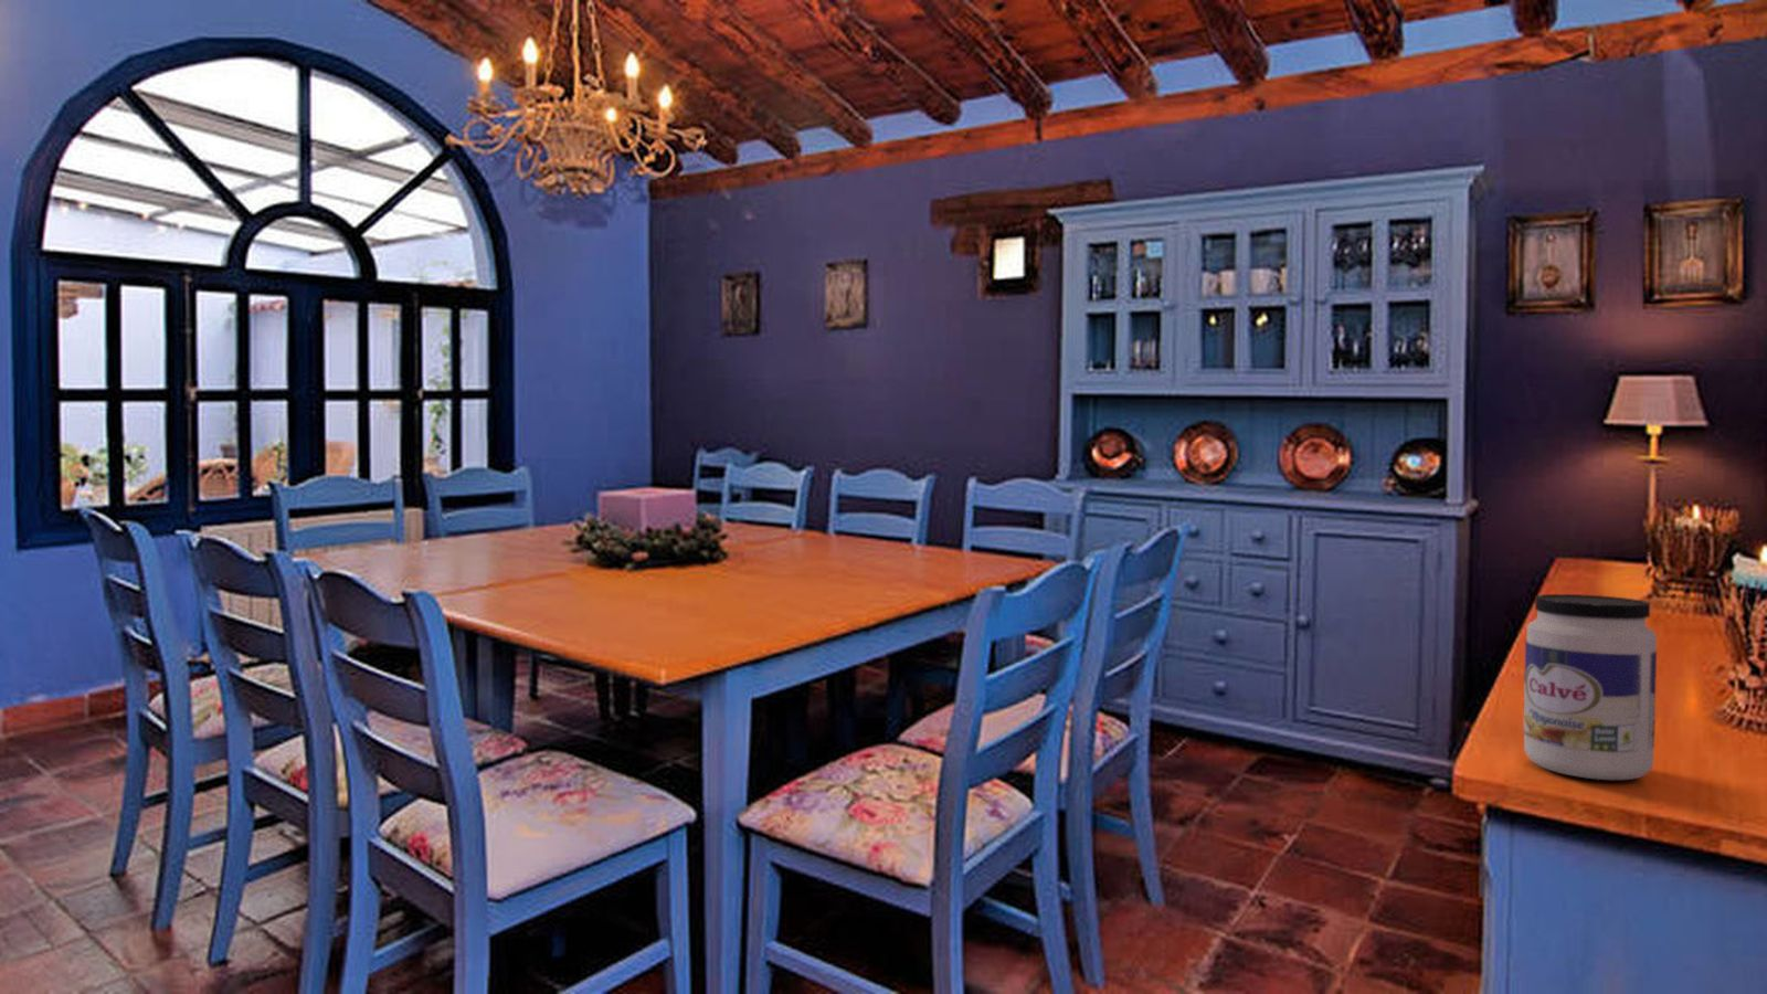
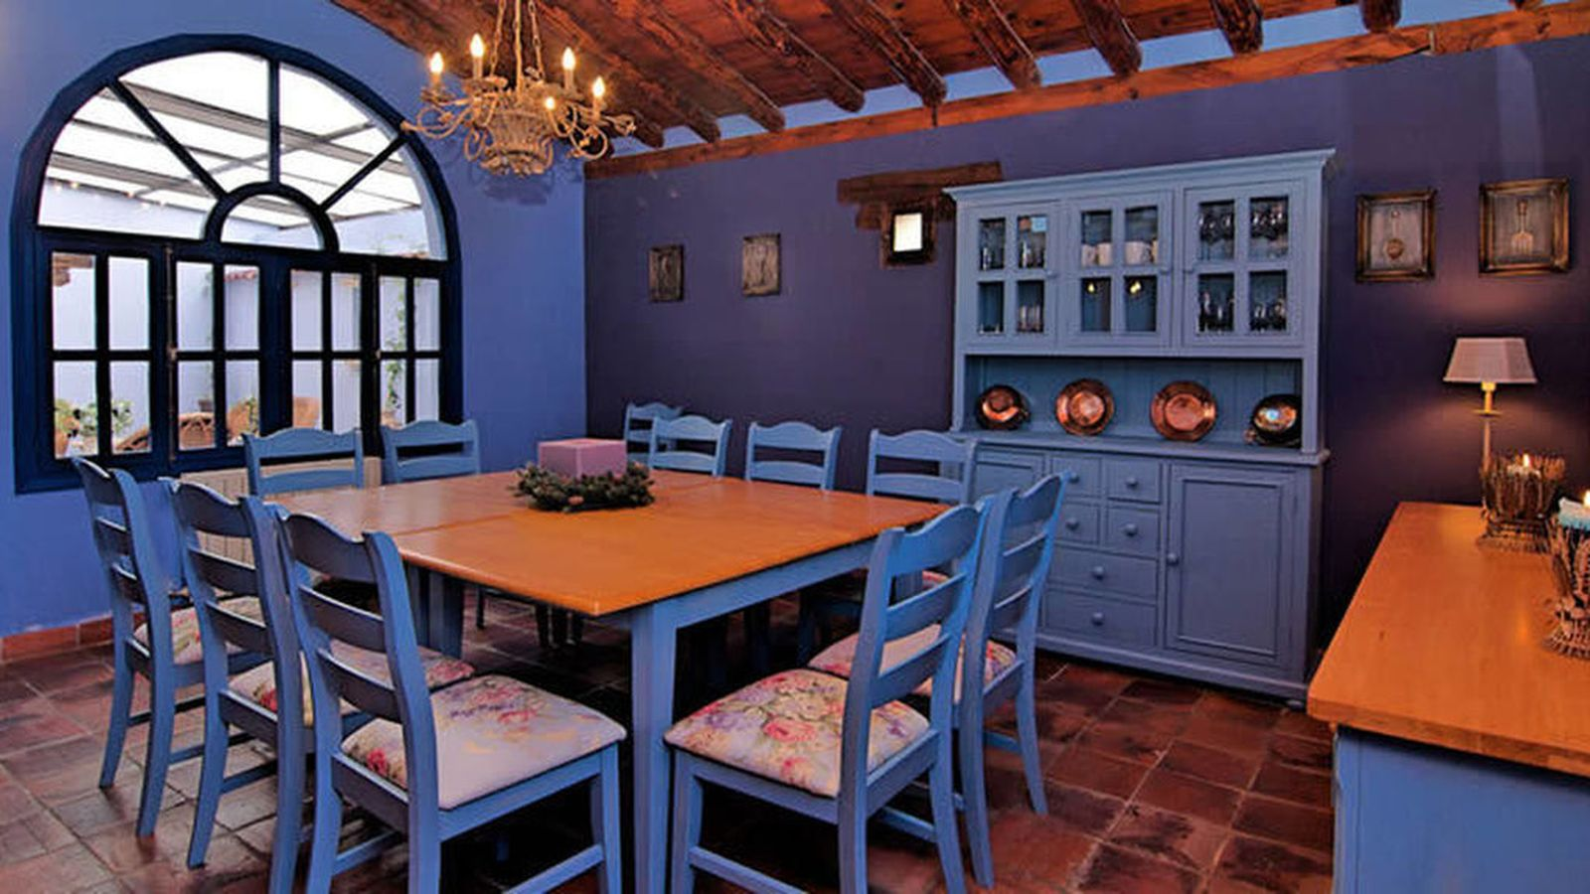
- jar (1589, 683)
